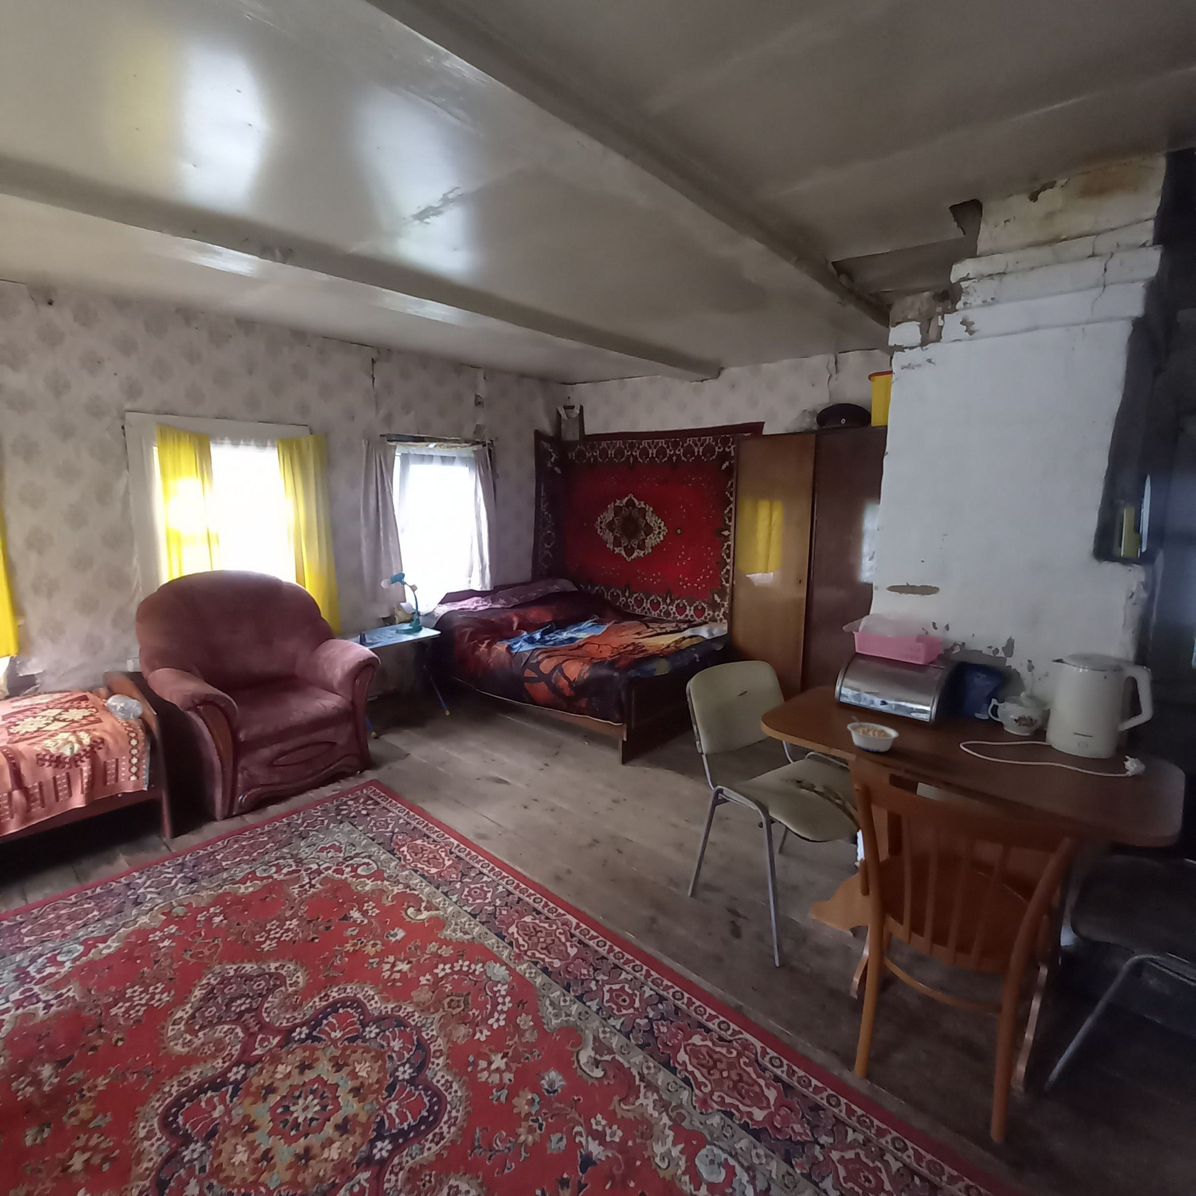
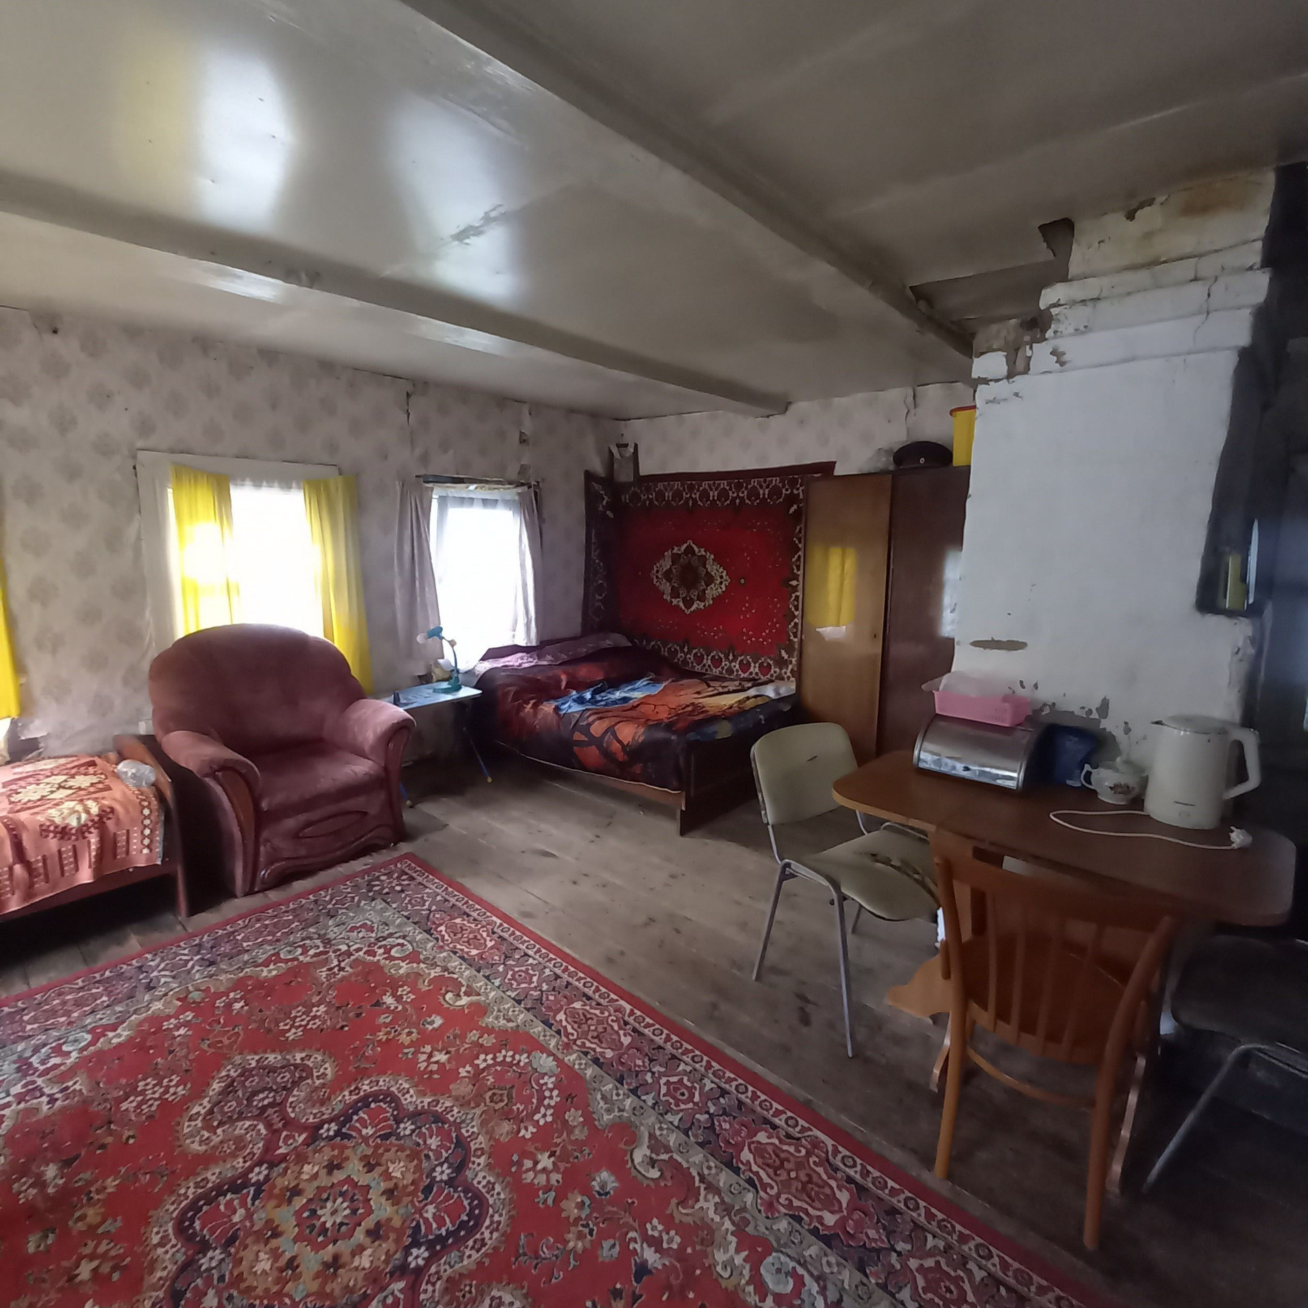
- legume (870, 736)
